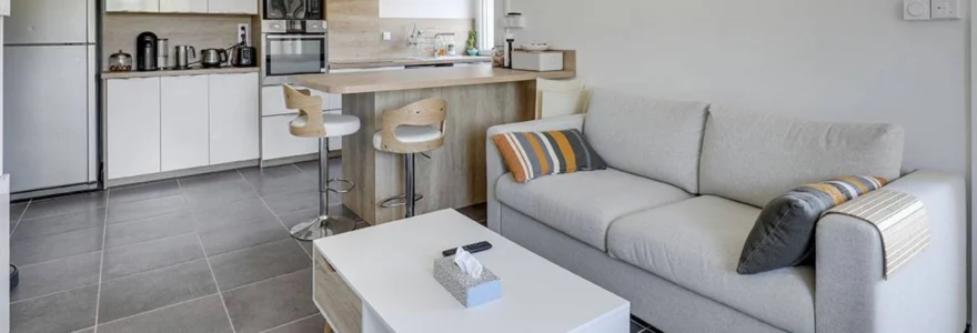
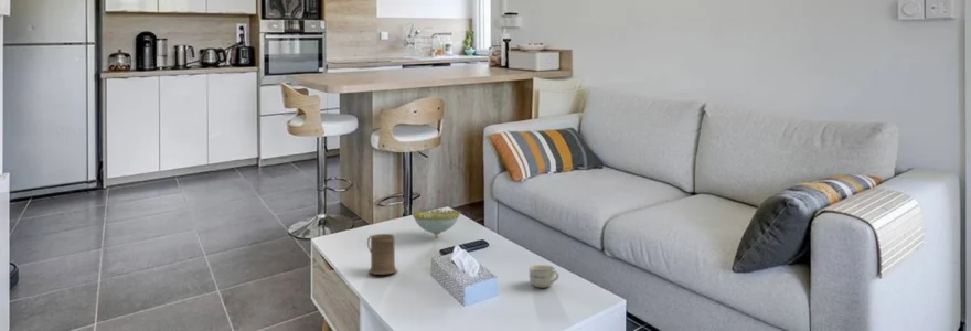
+ cup (544, 277)
+ decorative bowl (436, 225)
+ mug (380, 253)
